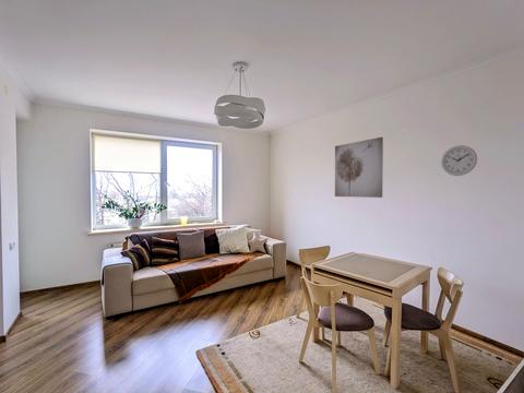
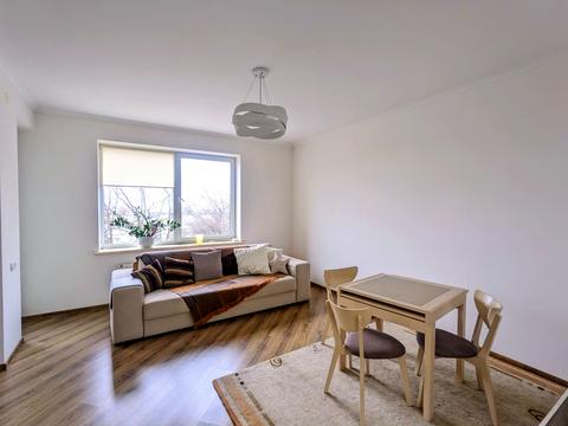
- wall clock (457, 160)
- wall art (356, 169)
